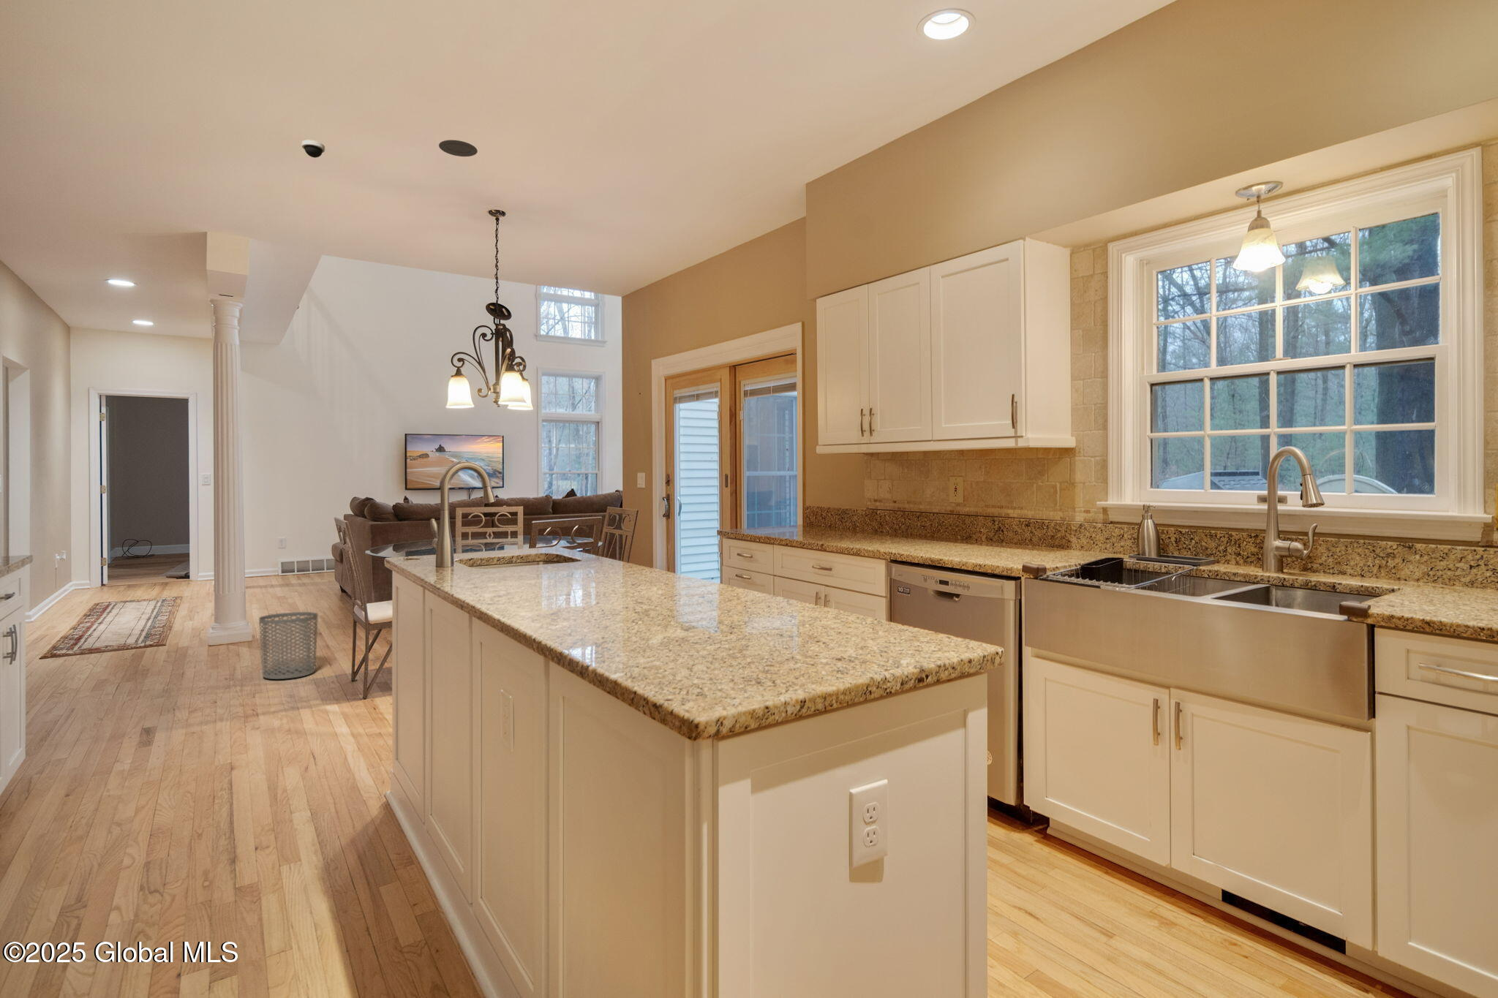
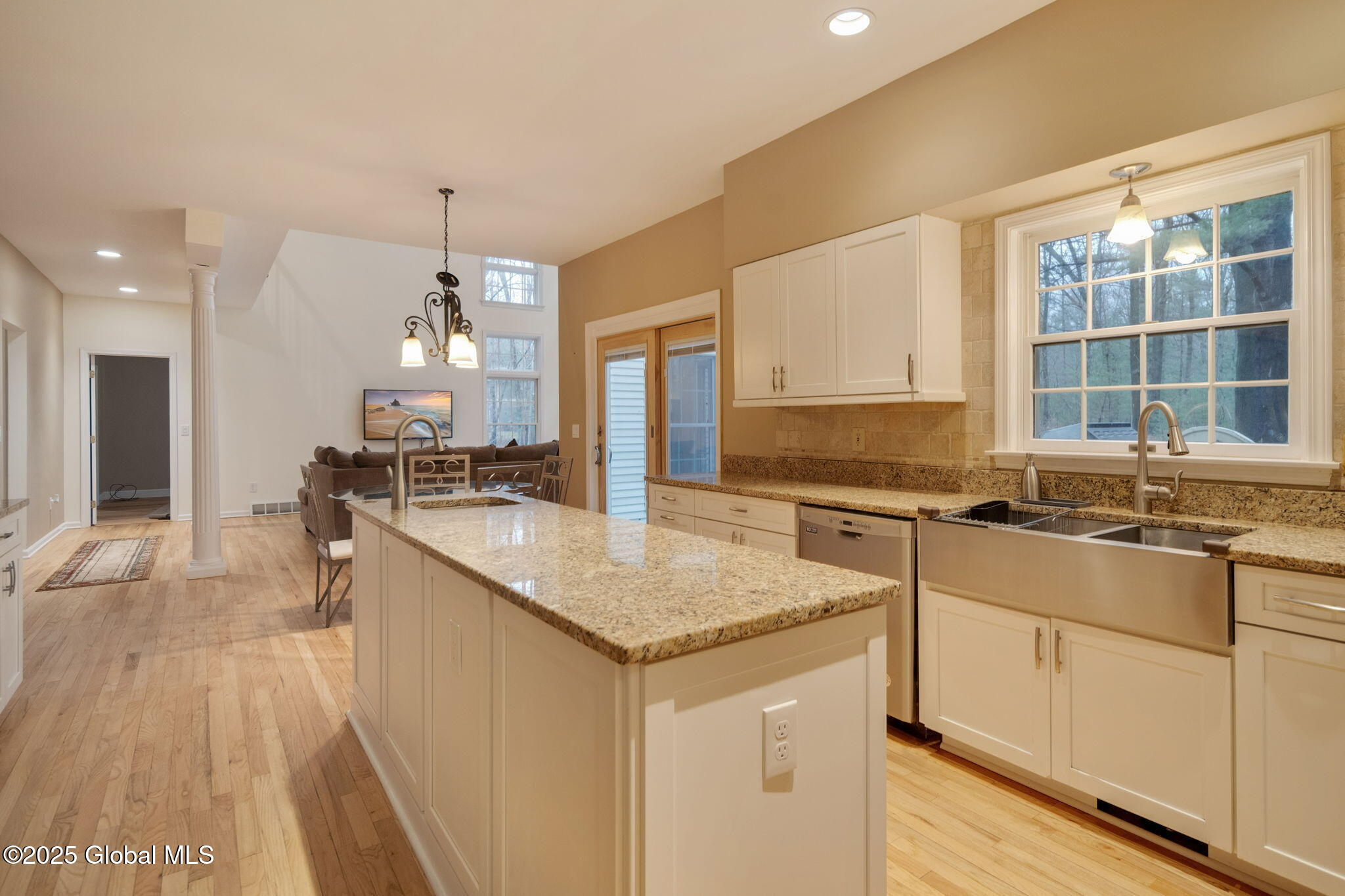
- recessed light (458, 146)
- dome security camera (313, 150)
- waste bin (288, 645)
